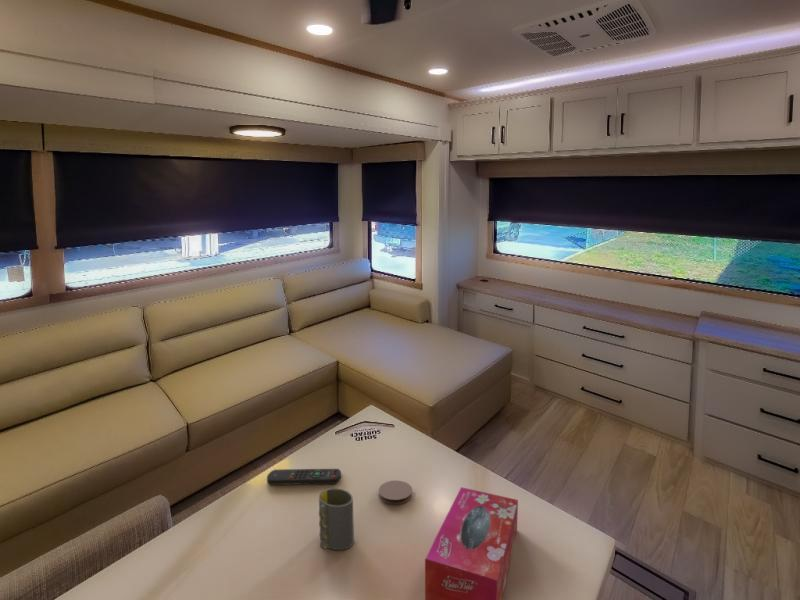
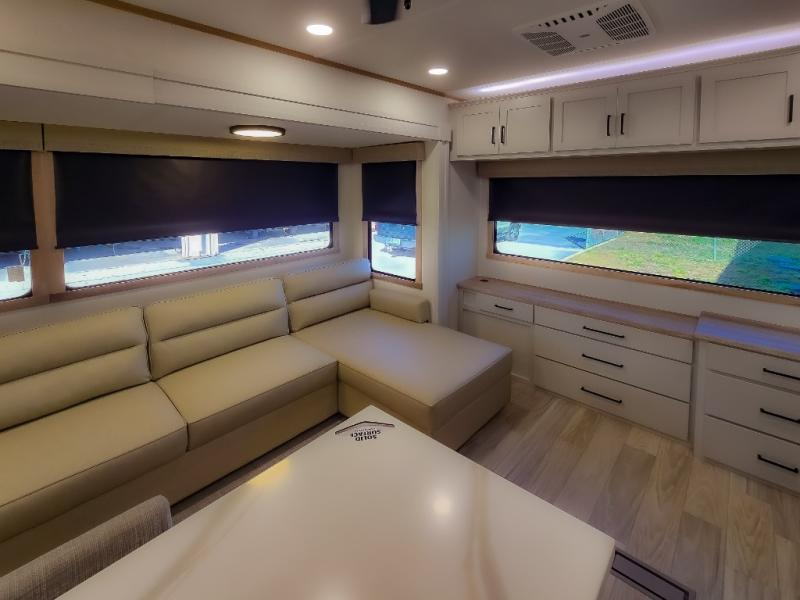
- tissue box (475, 545)
- remote control (304, 476)
- coaster (395, 491)
- mug (333, 519)
